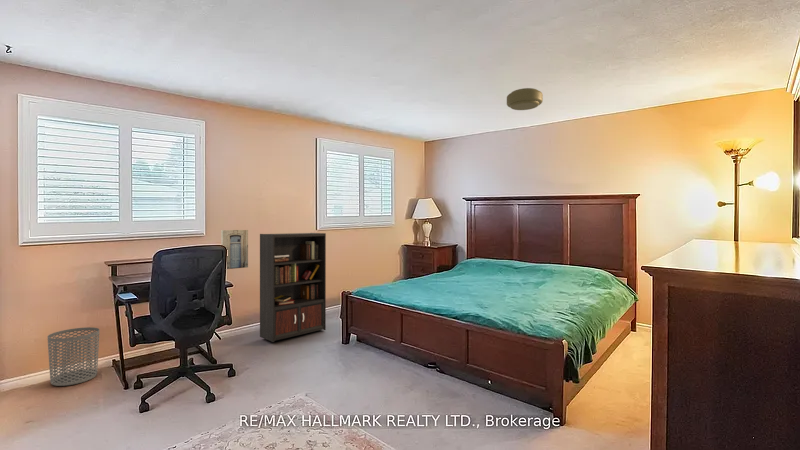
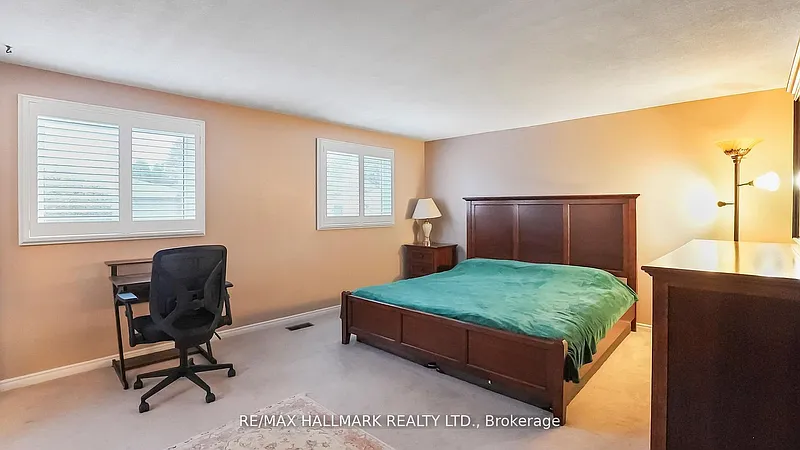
- waste bin (74, 355)
- ceiling light (524, 99)
- wall art (234, 249)
- bookcase (296, 282)
